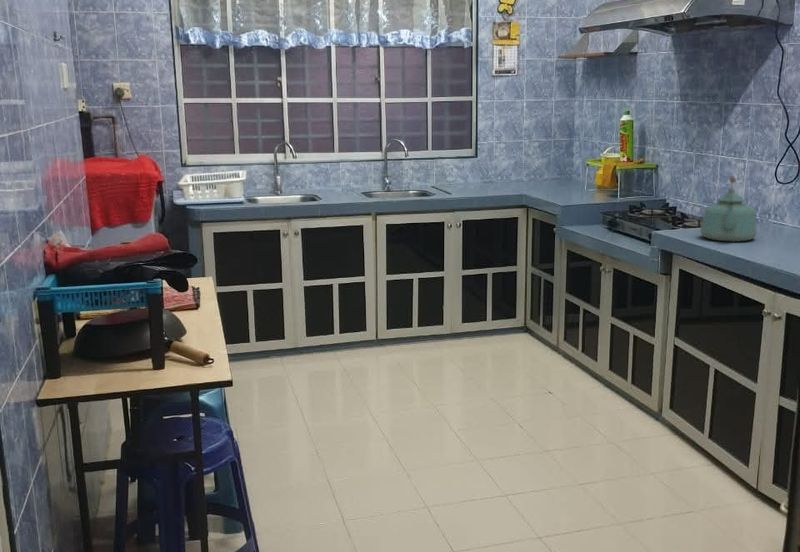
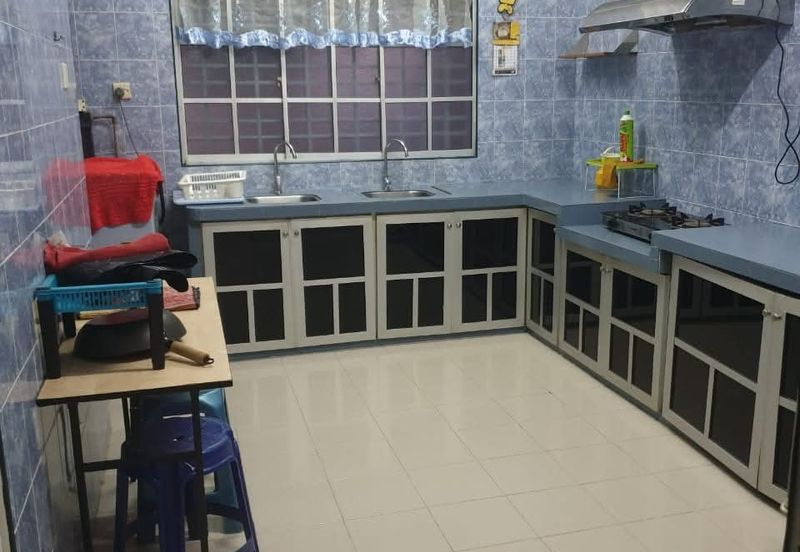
- kettle (730, 208)
